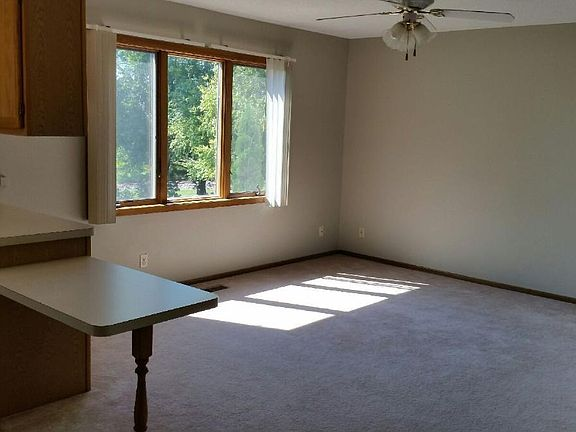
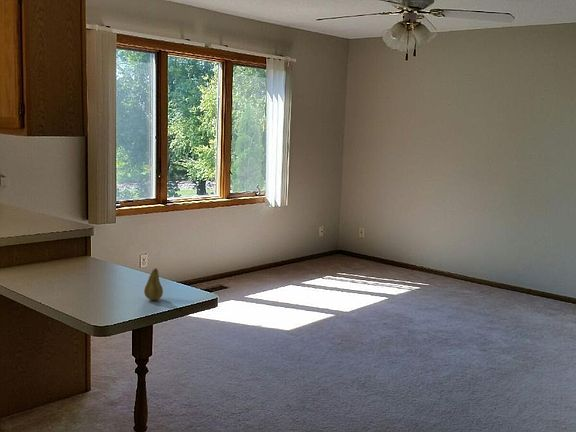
+ fruit (153, 283)
